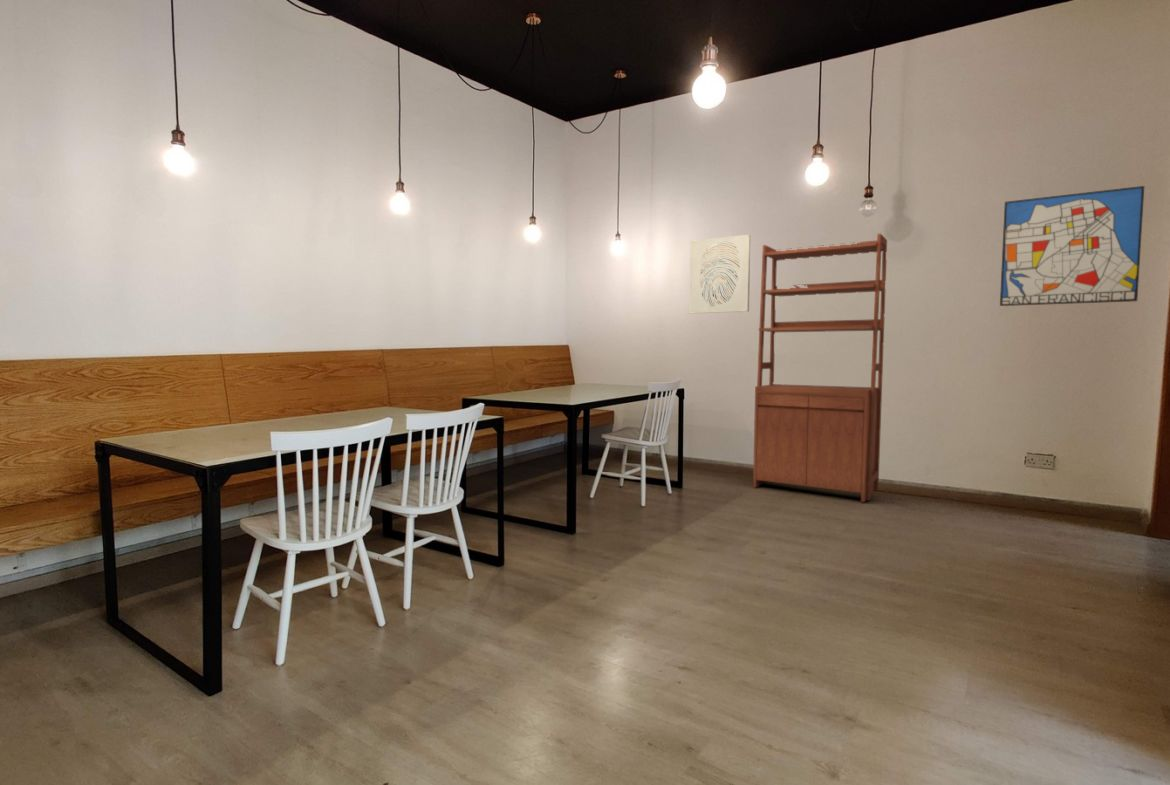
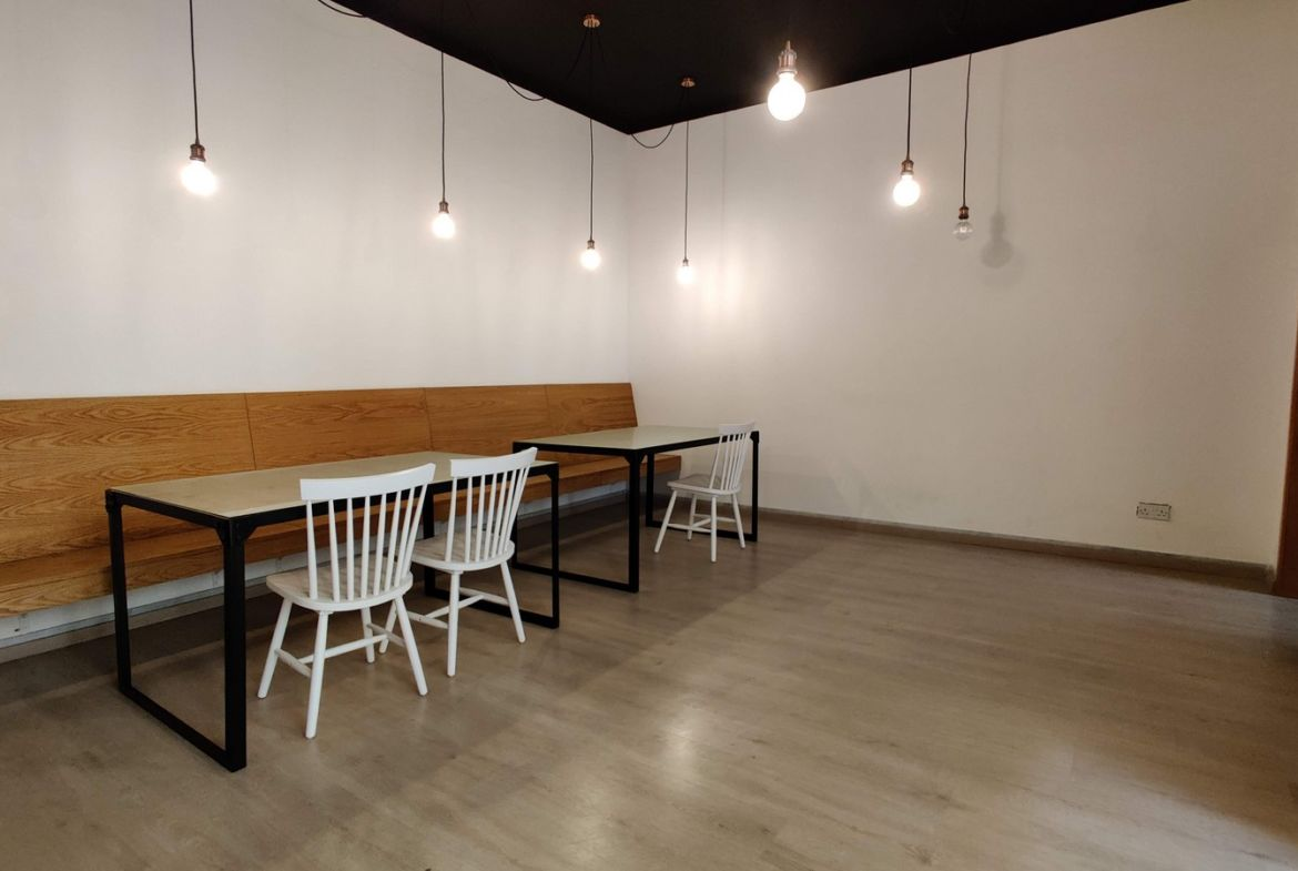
- bookshelf (813, 385)
- wall art (1067, 249)
- wall art (718, 275)
